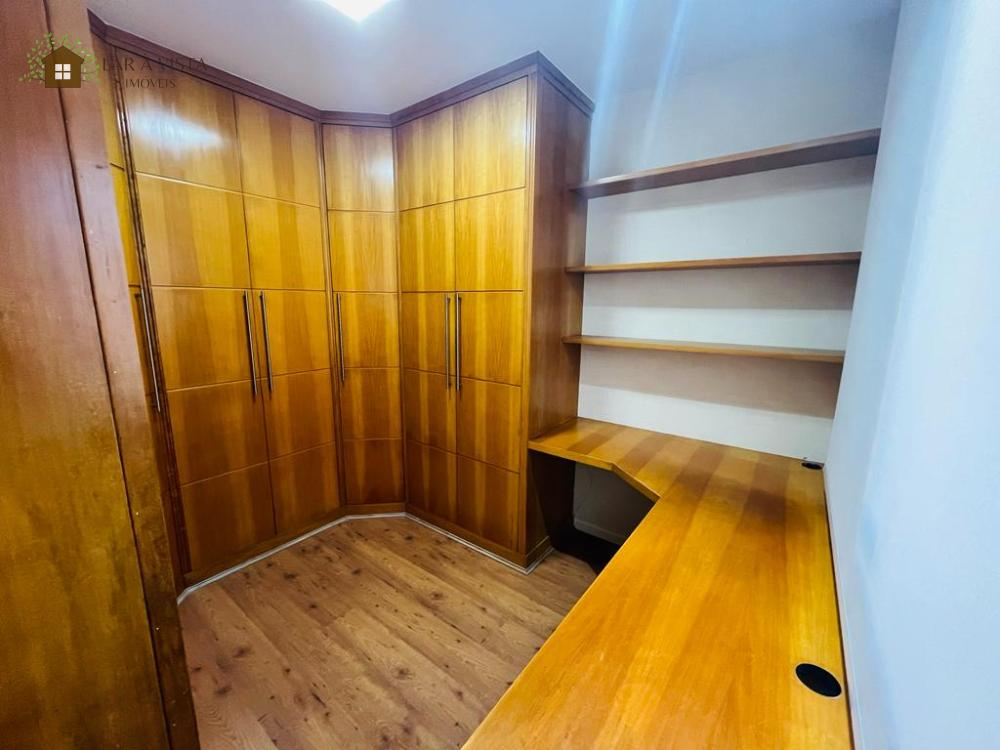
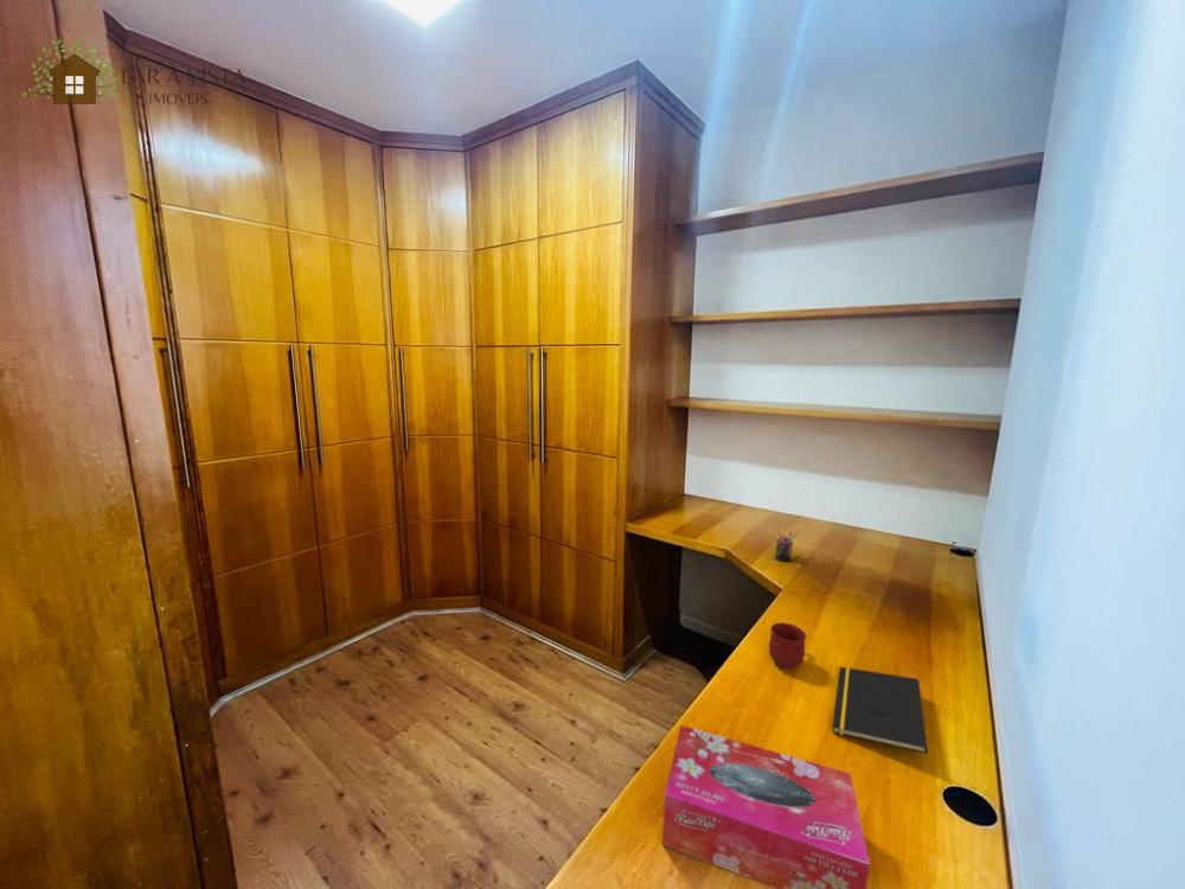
+ notepad (877, 704)
+ pen holder (786, 544)
+ tissue box (757, 808)
+ mug (787, 644)
